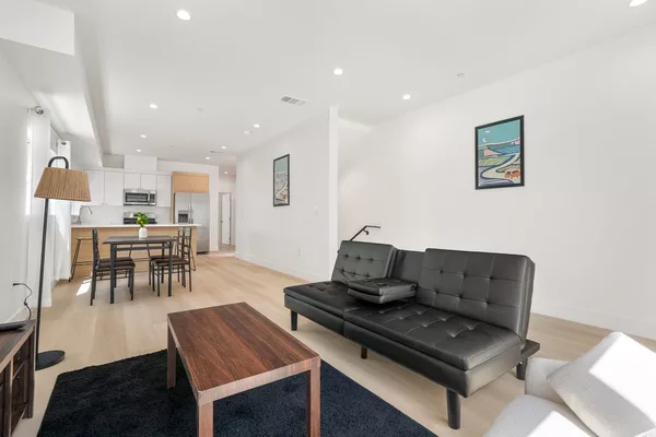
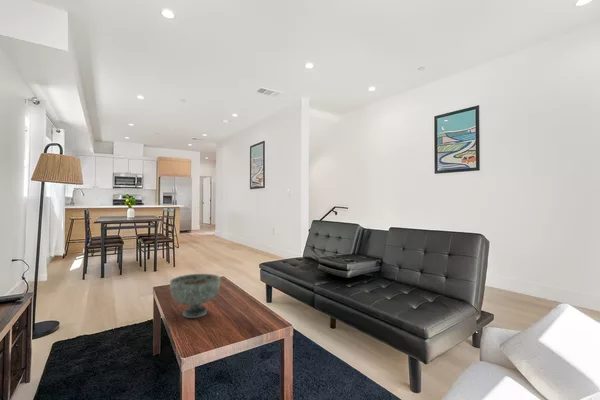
+ decorative bowl (195, 295)
